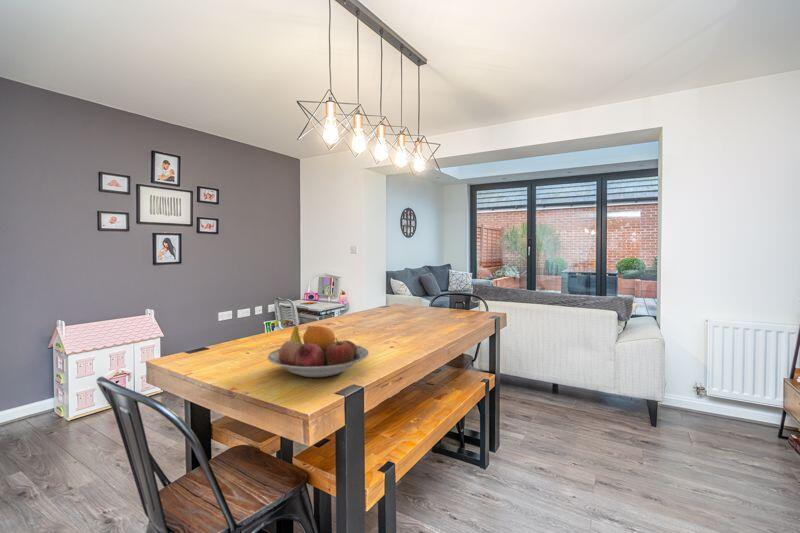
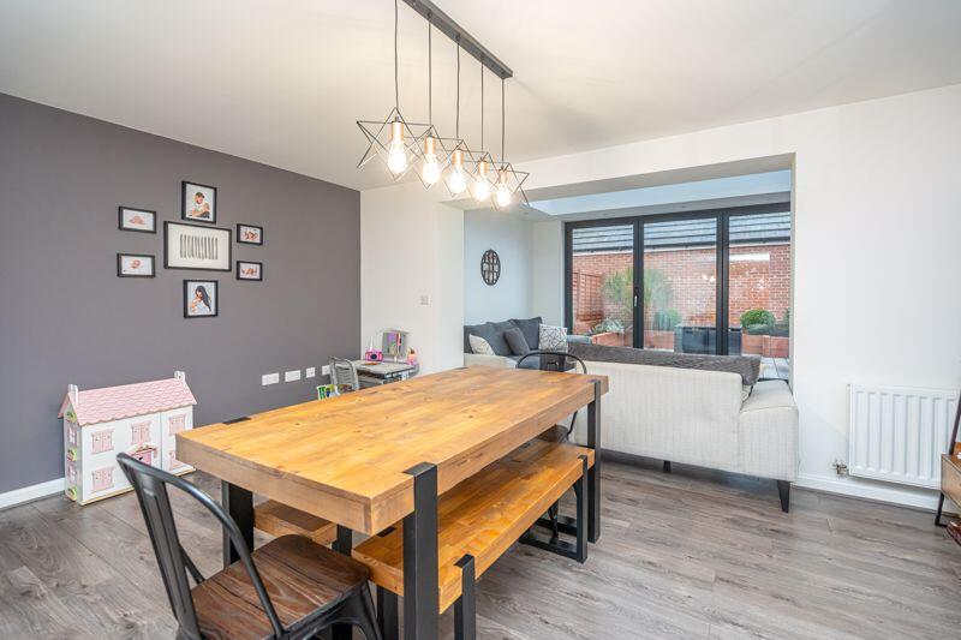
- fruit bowl (319, 349)
